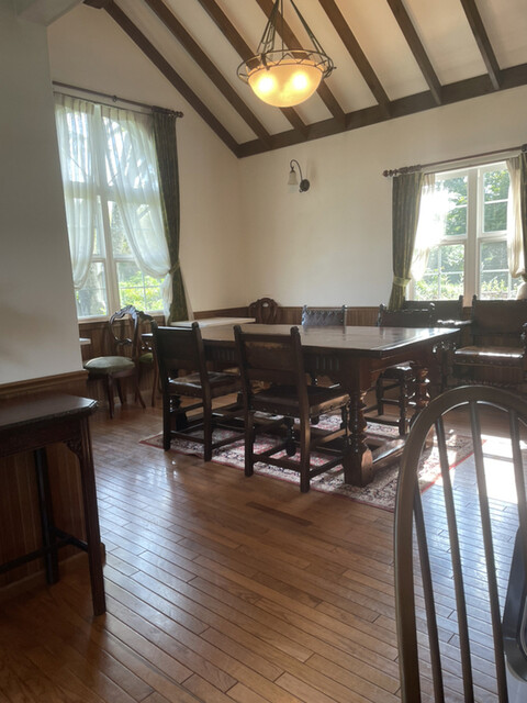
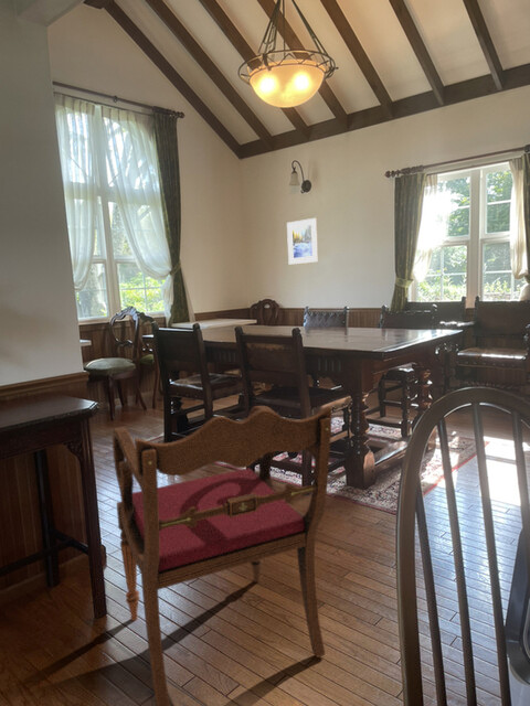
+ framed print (301, 242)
+ armchair (215, 524)
